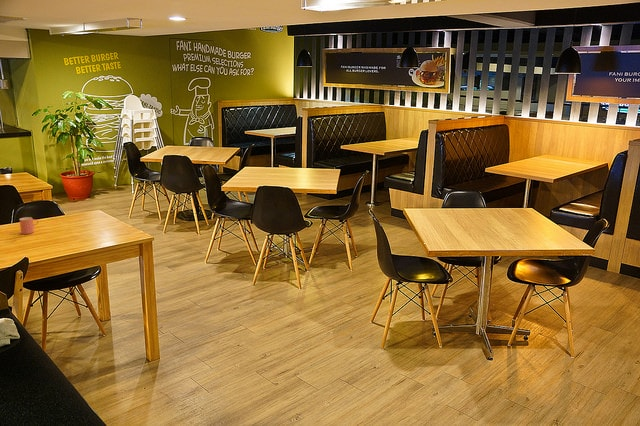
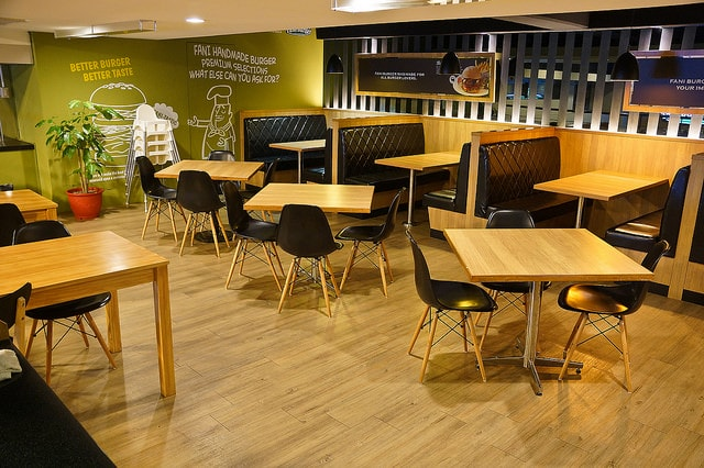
- cup (29, 225)
